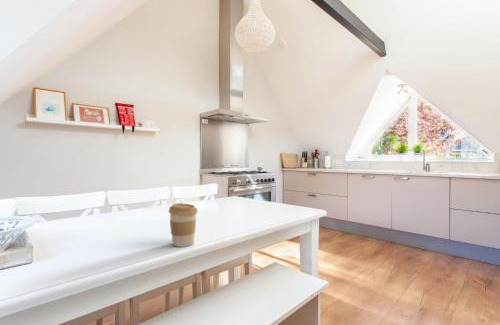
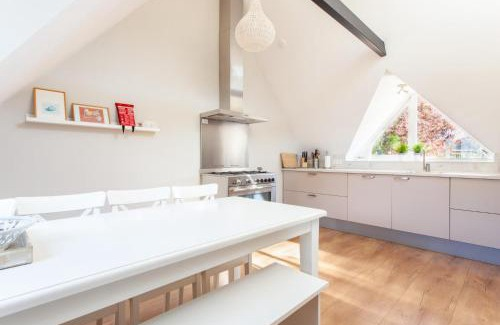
- coffee cup (183, 223)
